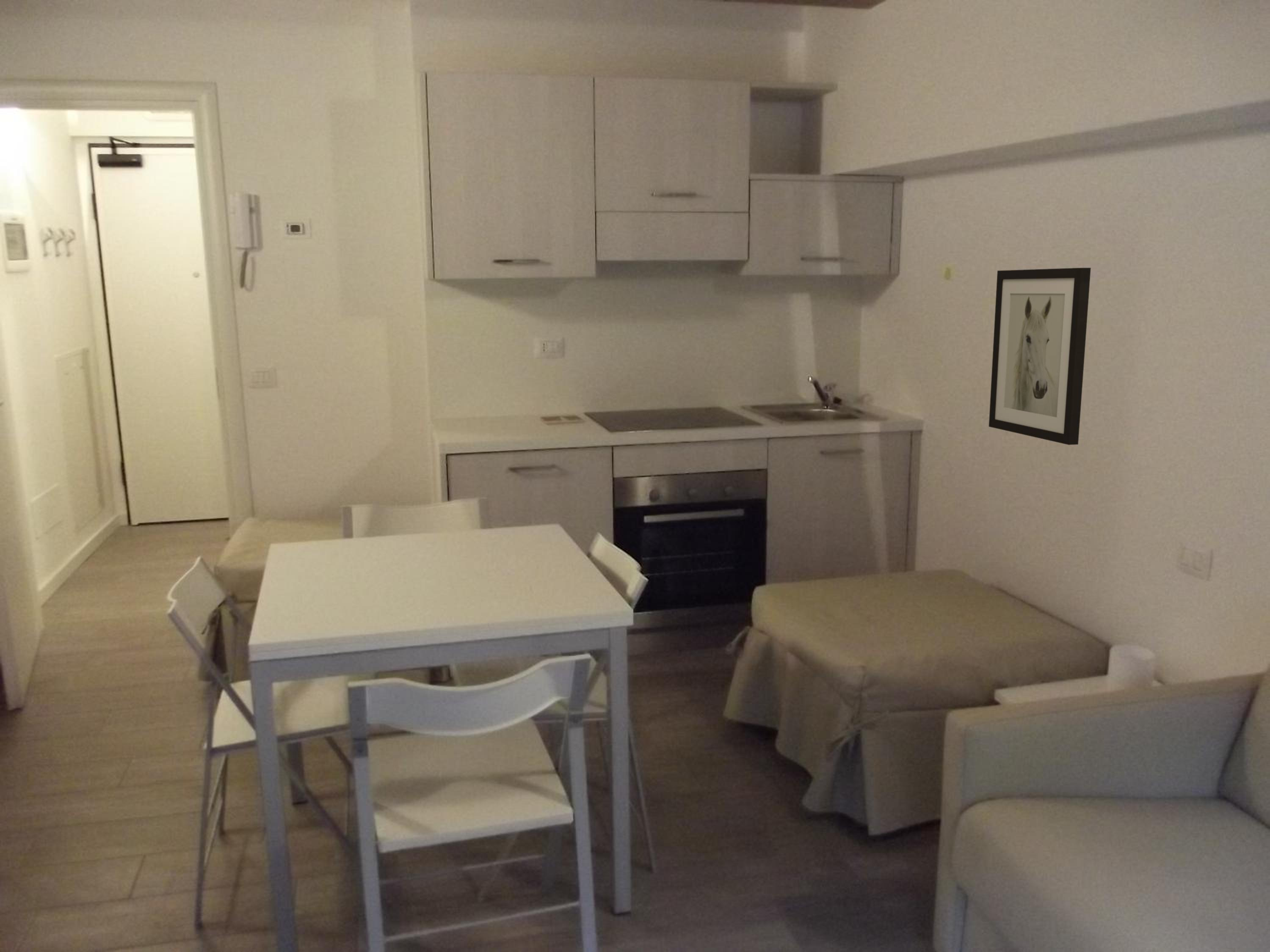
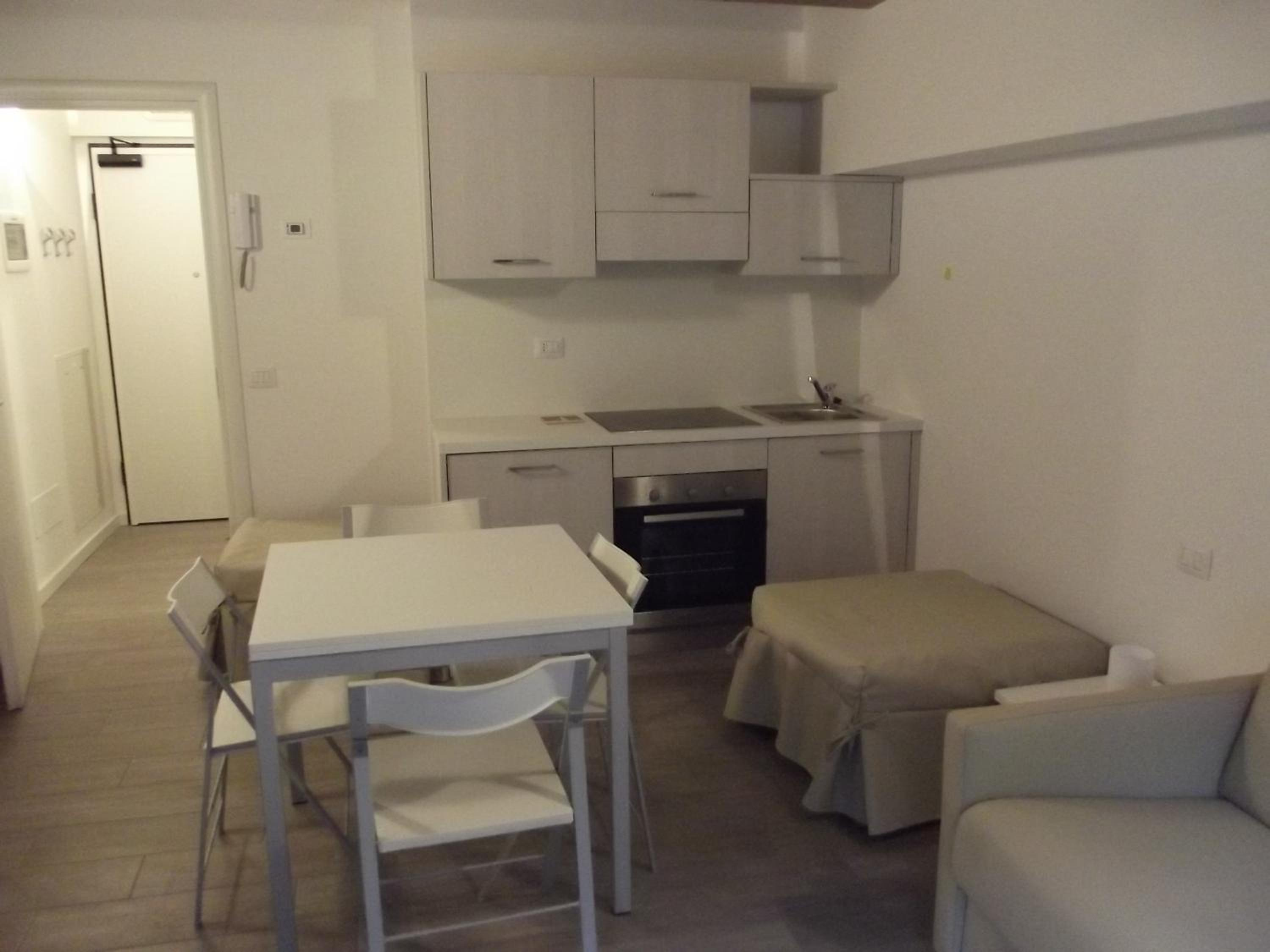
- wall art (1035, 353)
